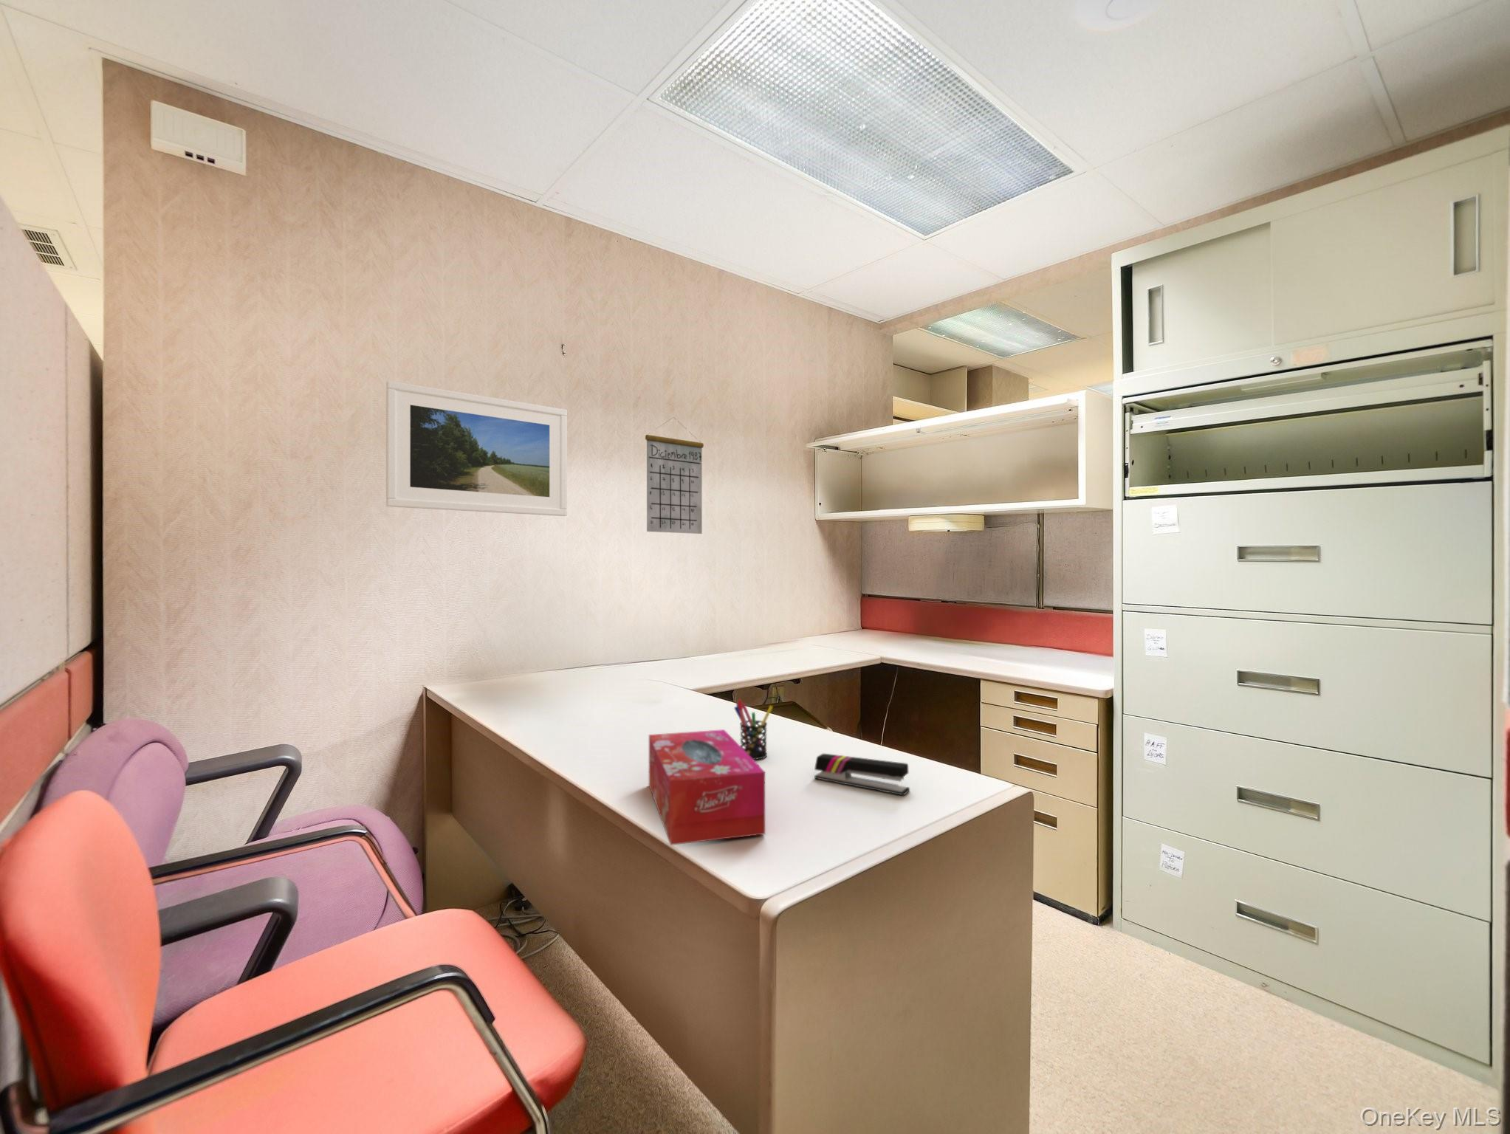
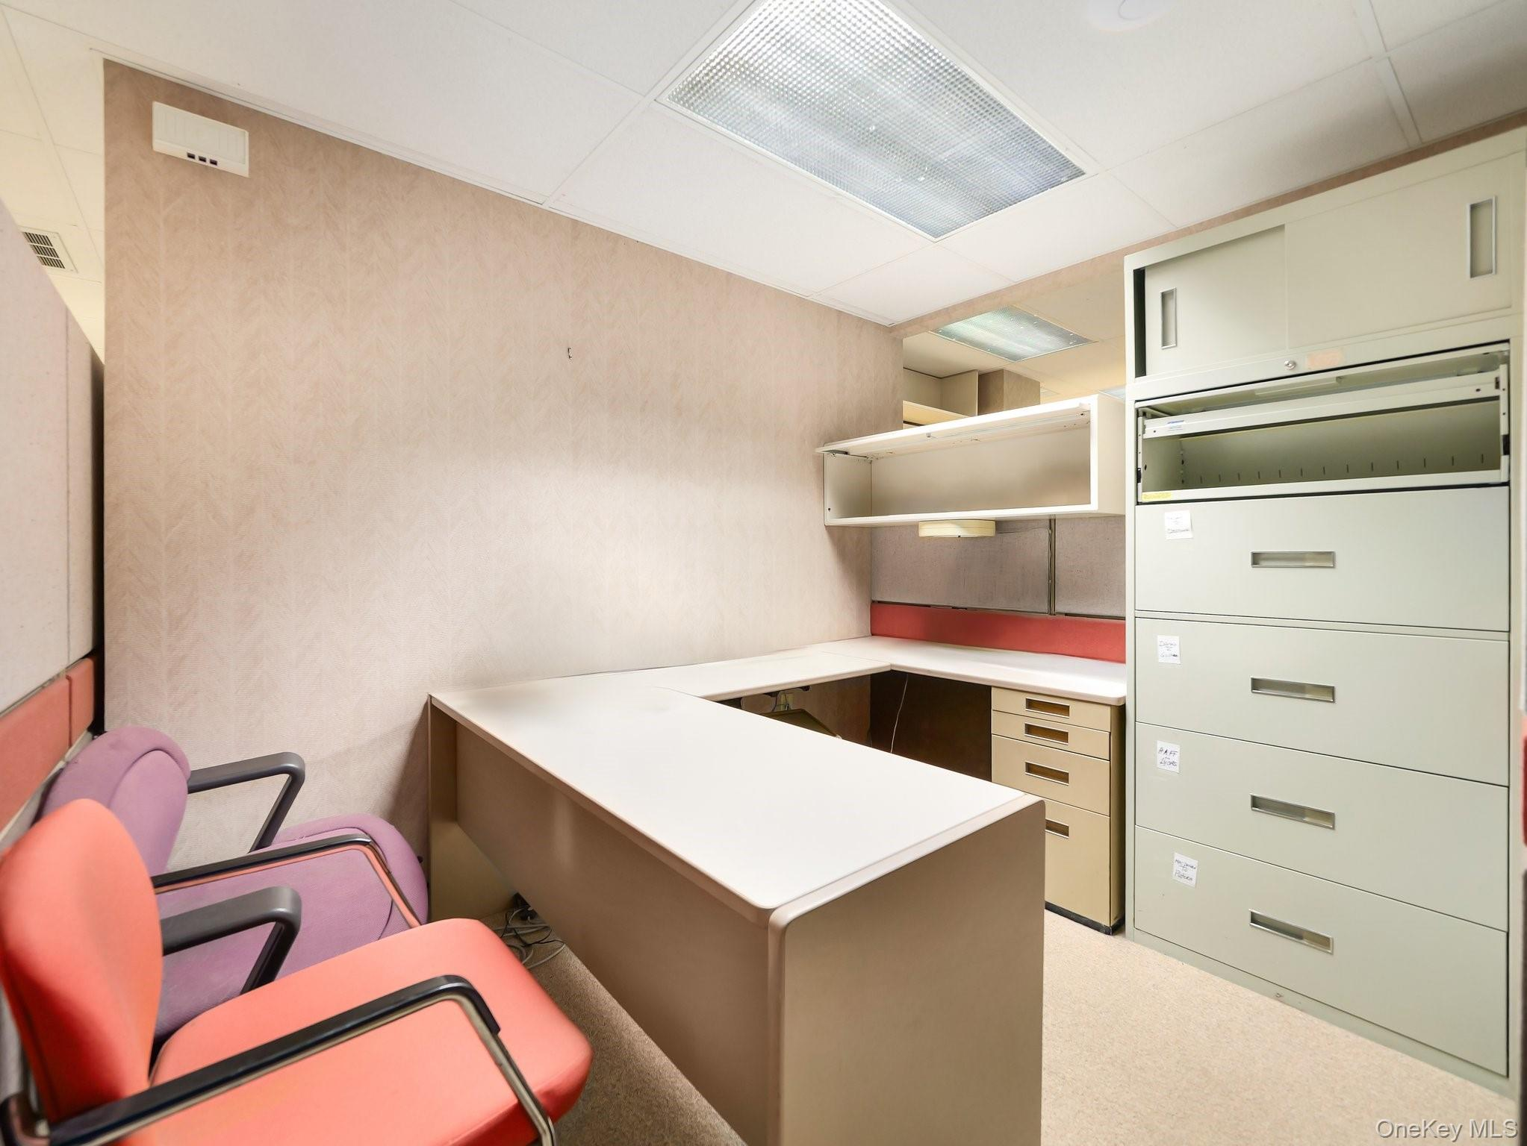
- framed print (483, 454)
- stapler (860, 771)
- pen holder (751, 728)
- tissue box (700, 779)
- calendar (675, 474)
